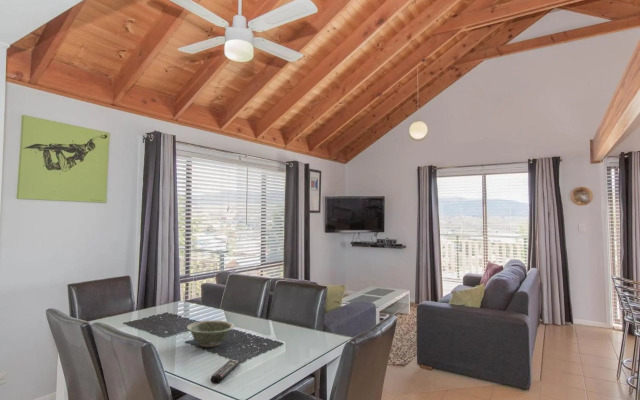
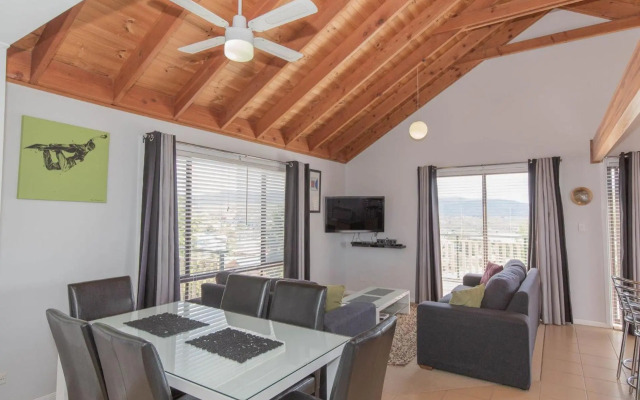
- remote control (226, 370)
- bowl (210, 334)
